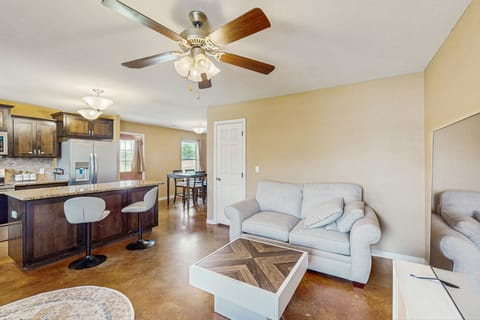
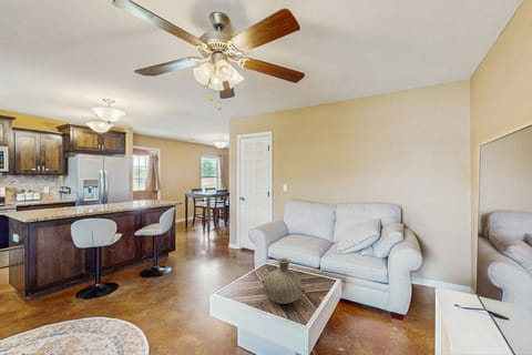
+ vase (283, 280)
